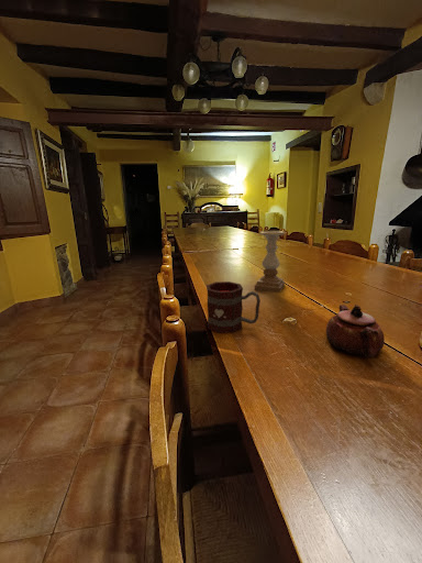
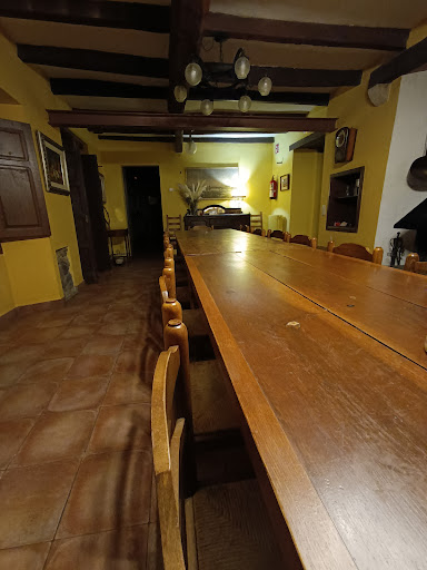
- mug (232, 307)
- teapot (355, 327)
- candle holder (270, 260)
